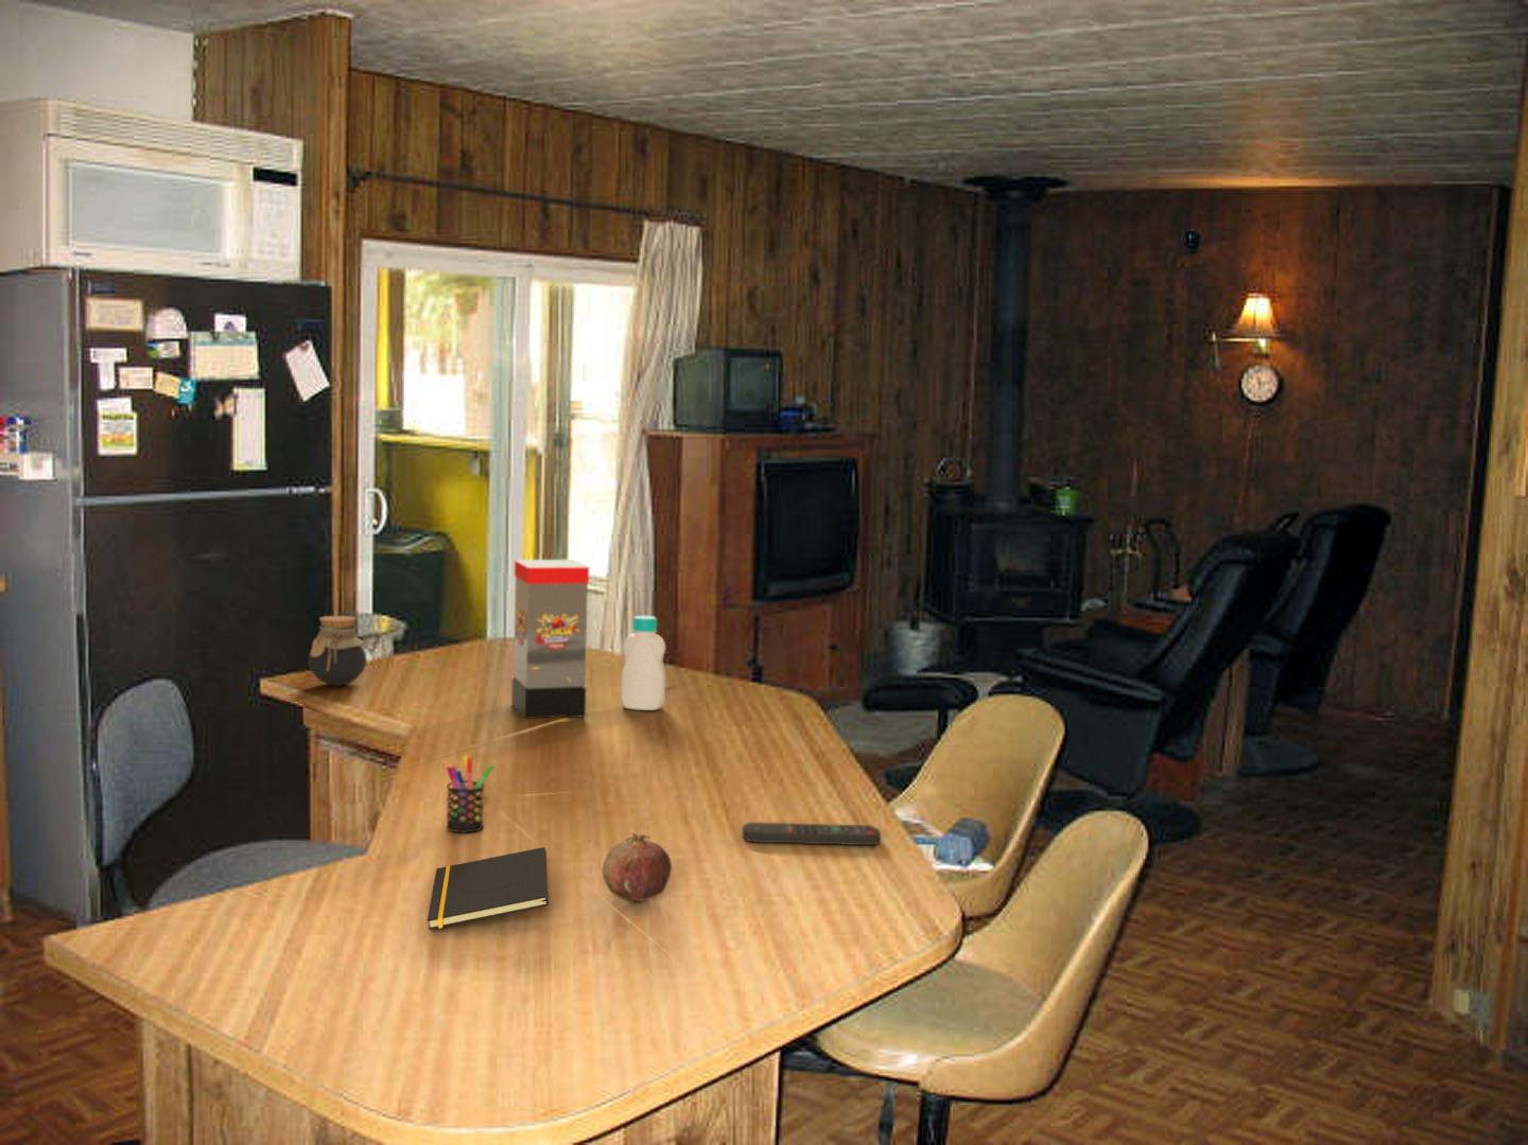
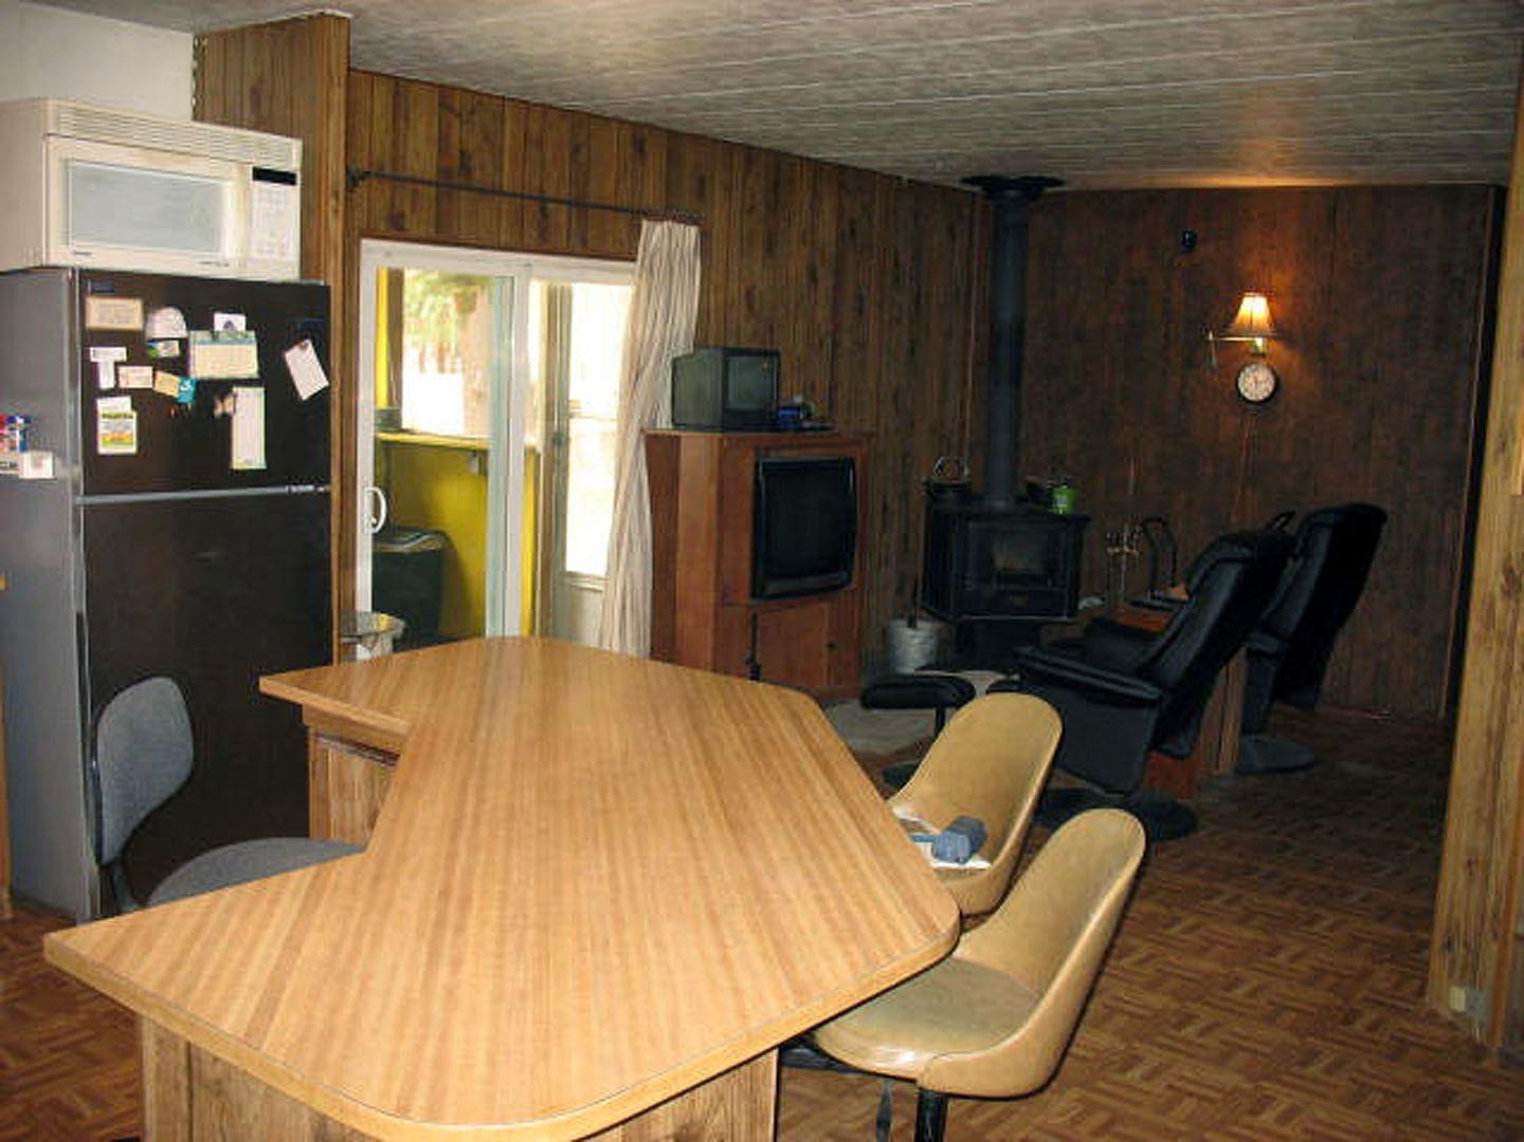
- fruit (636, 866)
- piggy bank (550, 637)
- notepad (490, 886)
- pen holder (470, 791)
- jar (334, 651)
- remote control (811, 832)
- bottle (642, 662)
